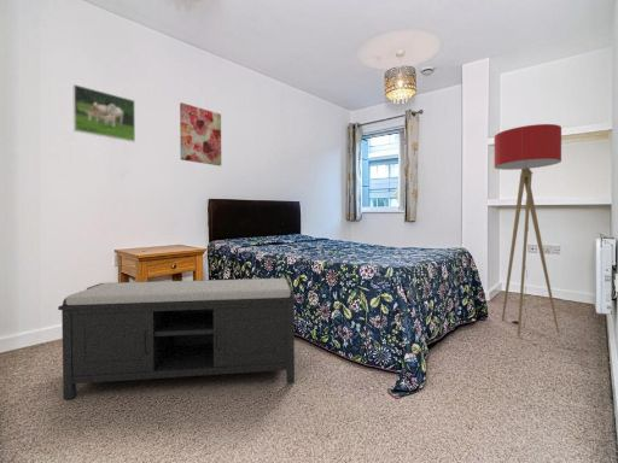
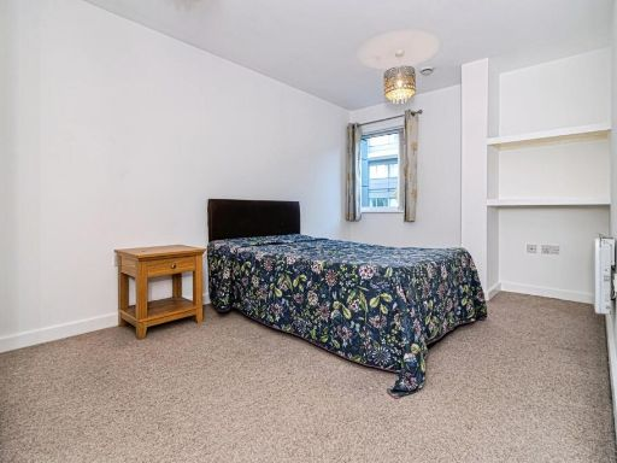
- floor lamp (525, 232)
- bench (192, 329)
- wall art (202, 135)
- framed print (105, 115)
